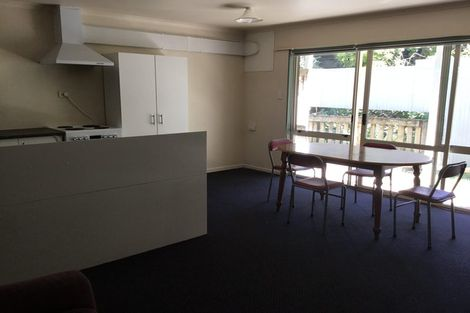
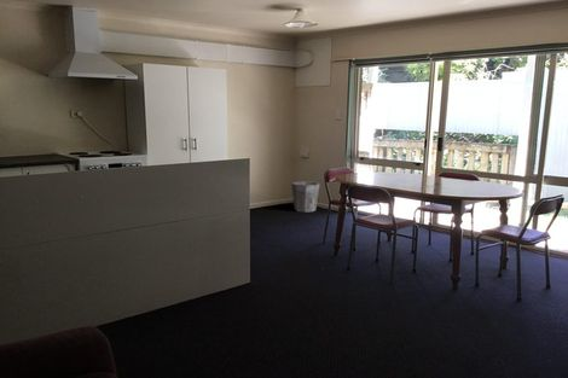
+ waste bin (305, 196)
